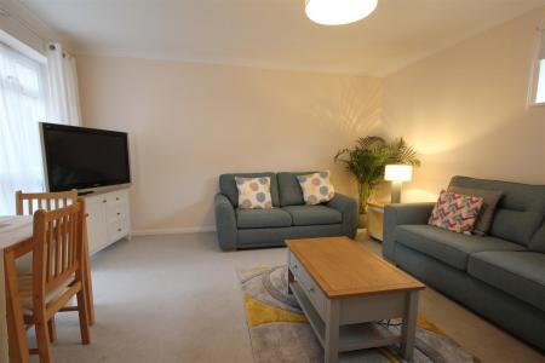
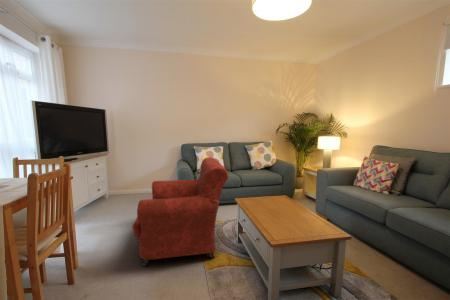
+ armchair (180, 202)
